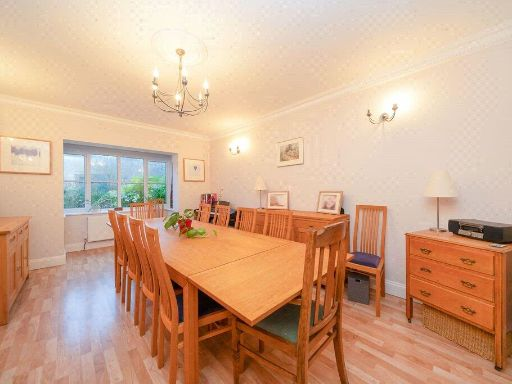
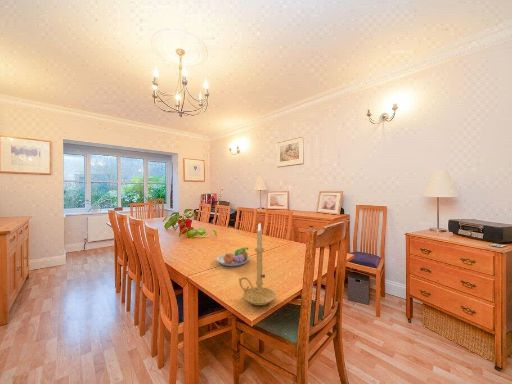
+ fruit bowl (234, 254)
+ candle holder (258, 261)
